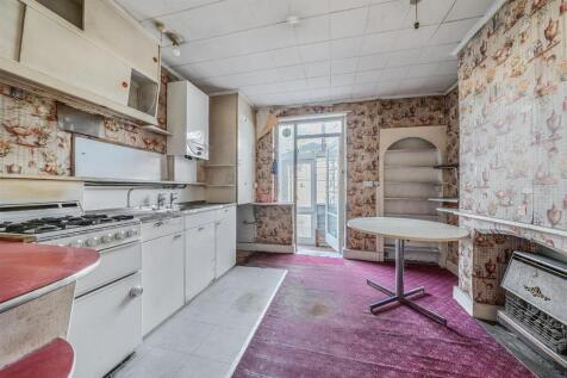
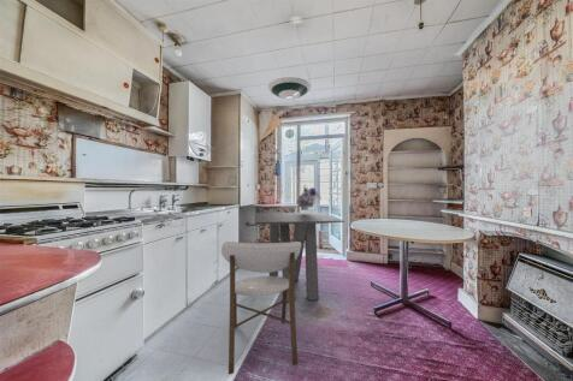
+ bouquet (309, 200)
+ dining table (297, 256)
+ dining chair (260, 290)
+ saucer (289, 93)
